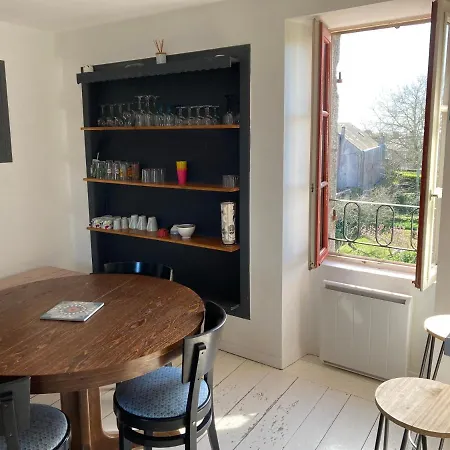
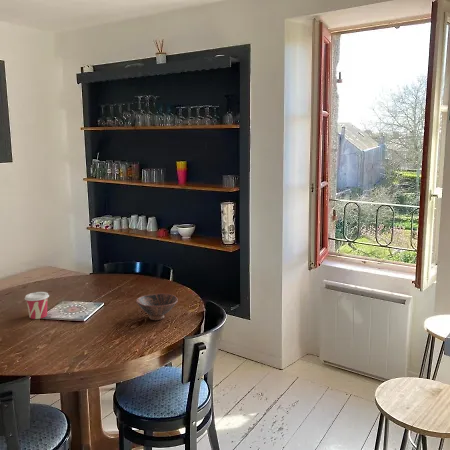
+ cup (37, 305)
+ bowl (157, 308)
